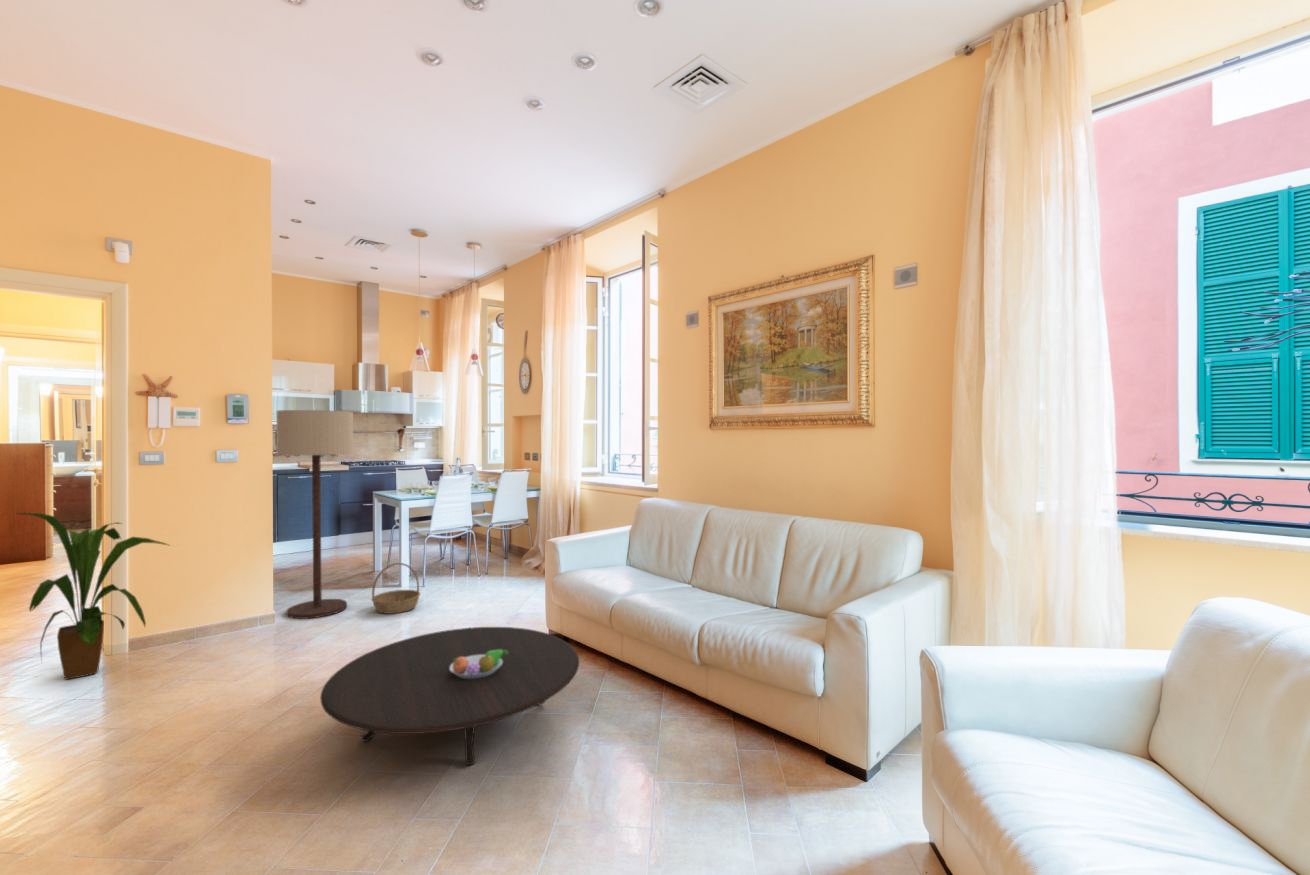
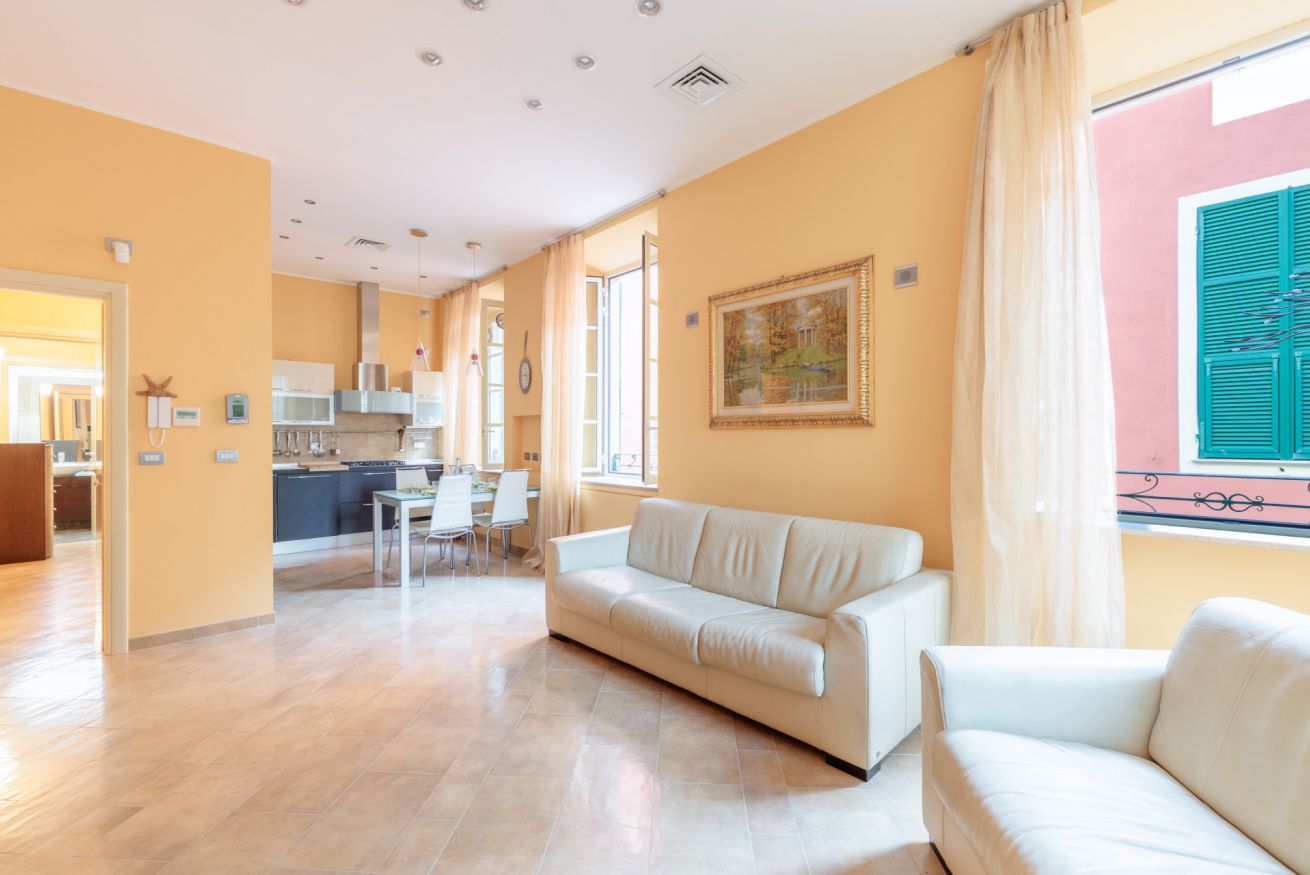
- floor lamp (316, 511)
- table (459, 693)
- house plant (102, 588)
- fruit bowl (478, 659)
- basket (396, 590)
